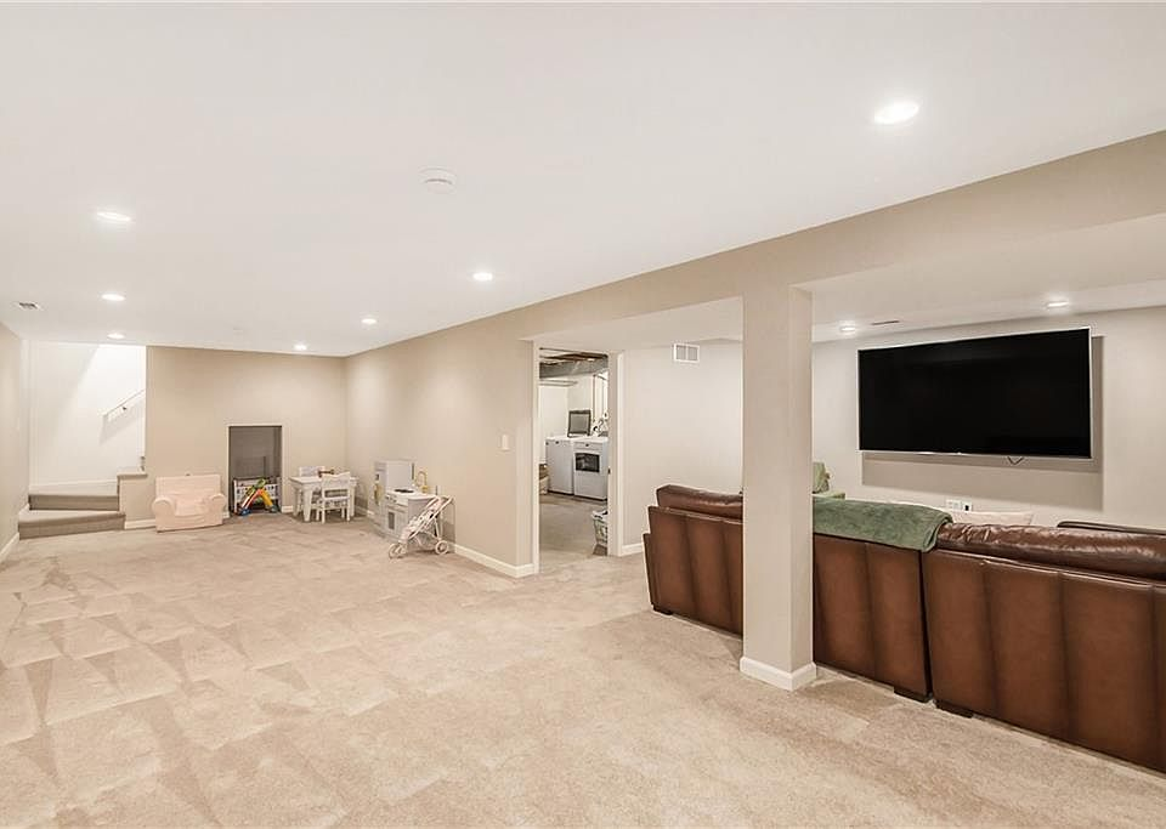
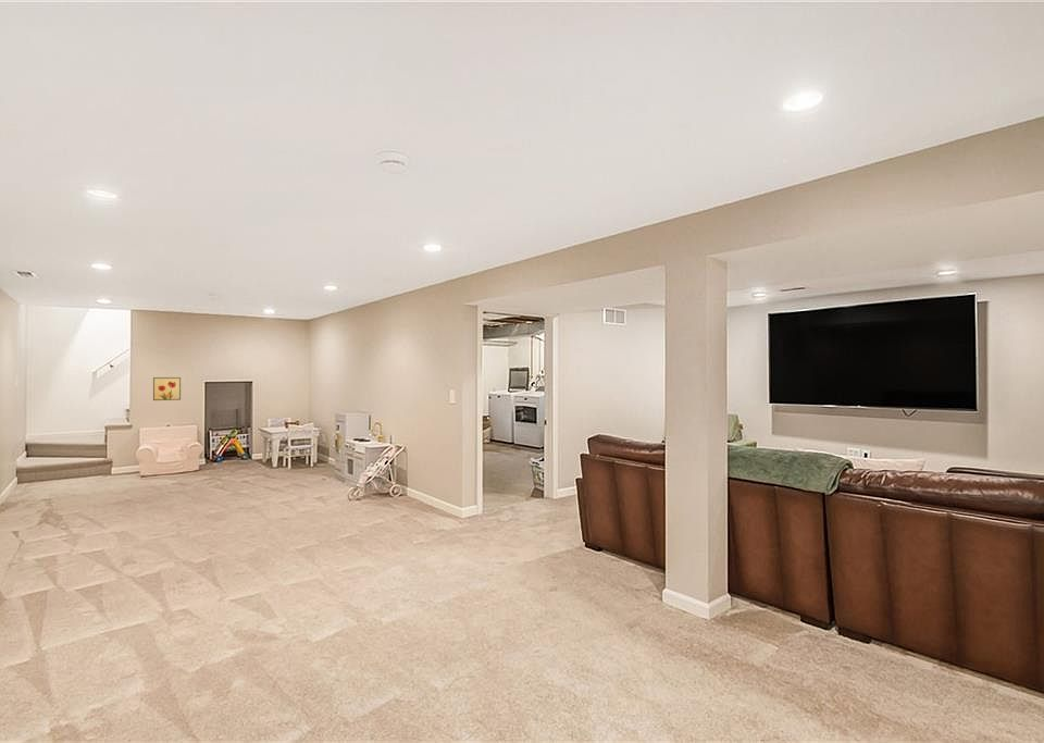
+ wall art (166, 388)
